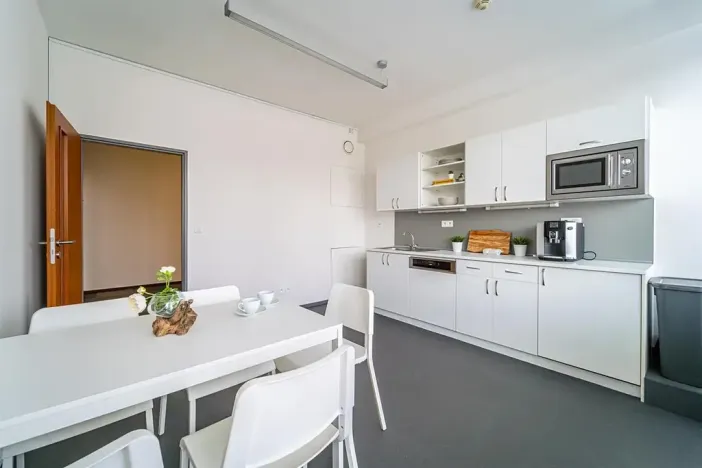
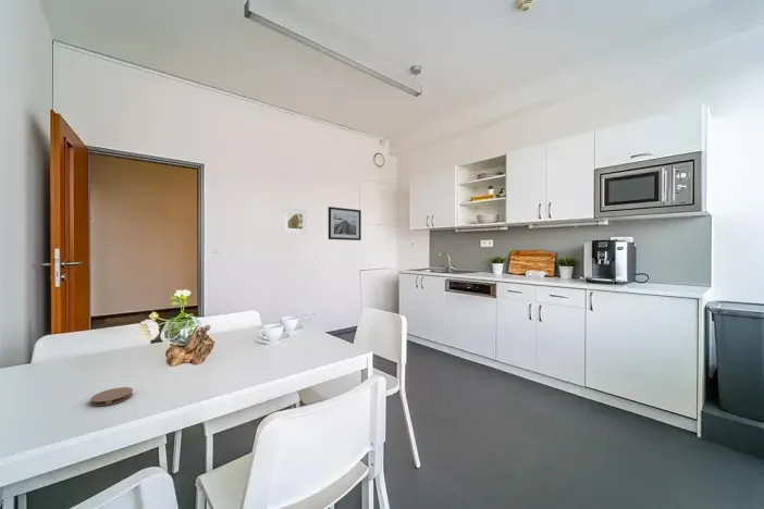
+ coaster (112, 396)
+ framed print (295, 221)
+ wall art (345, 224)
